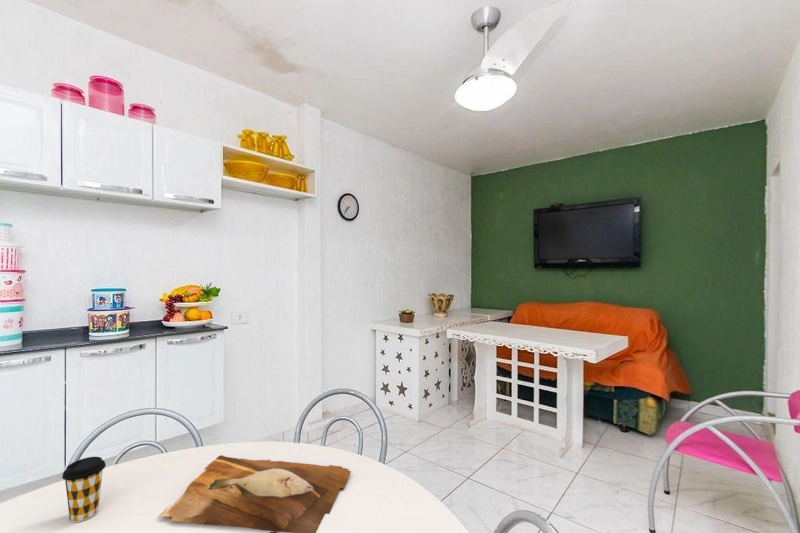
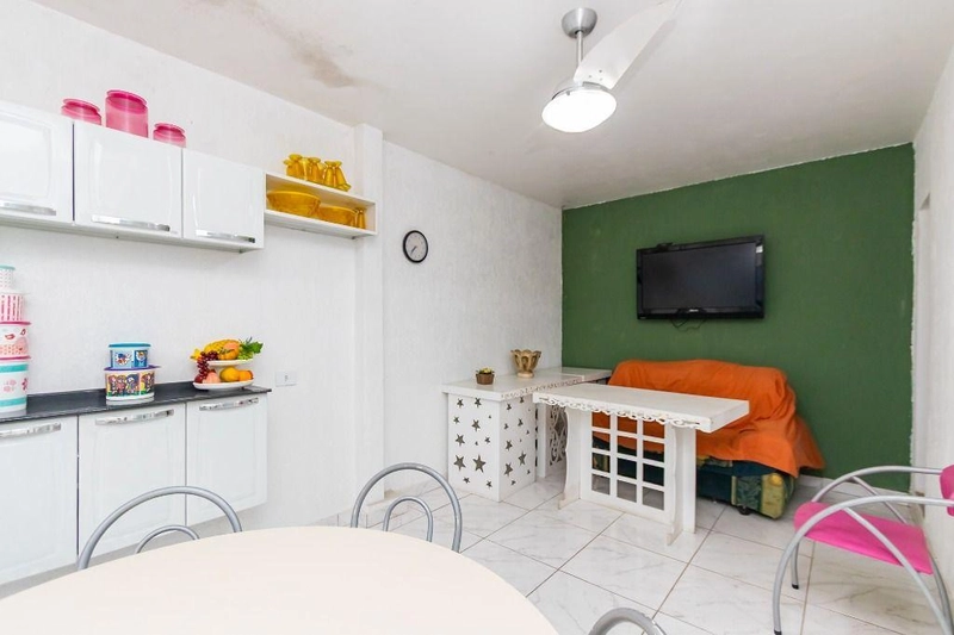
- coffee cup (84, 489)
- cutting board (265, 482)
